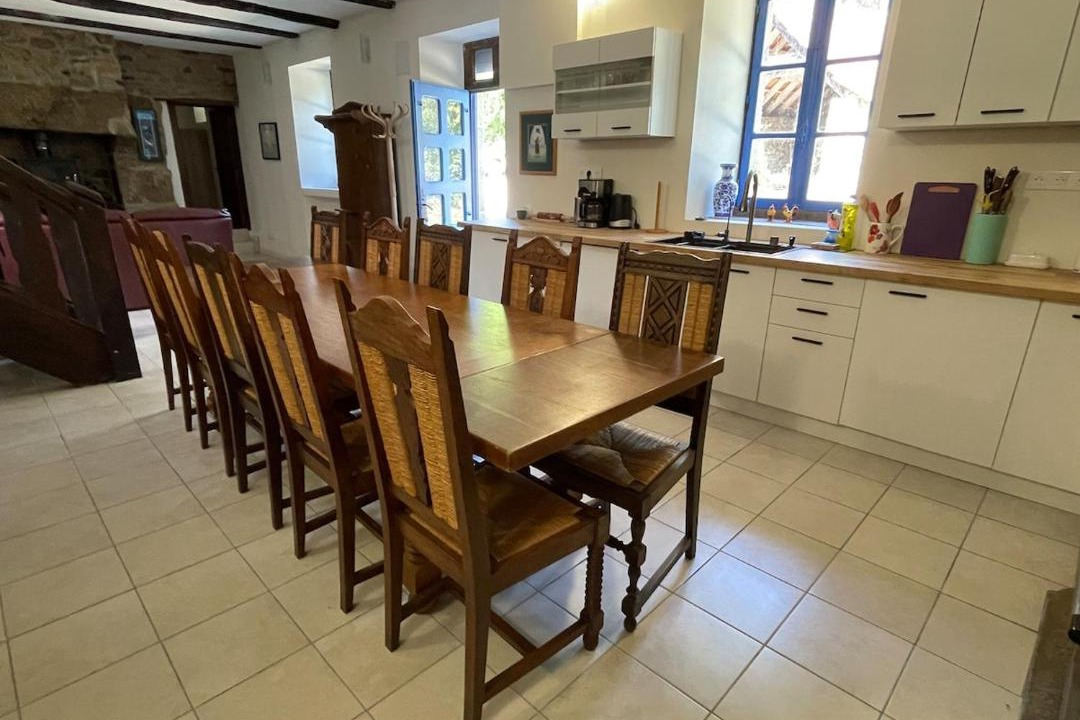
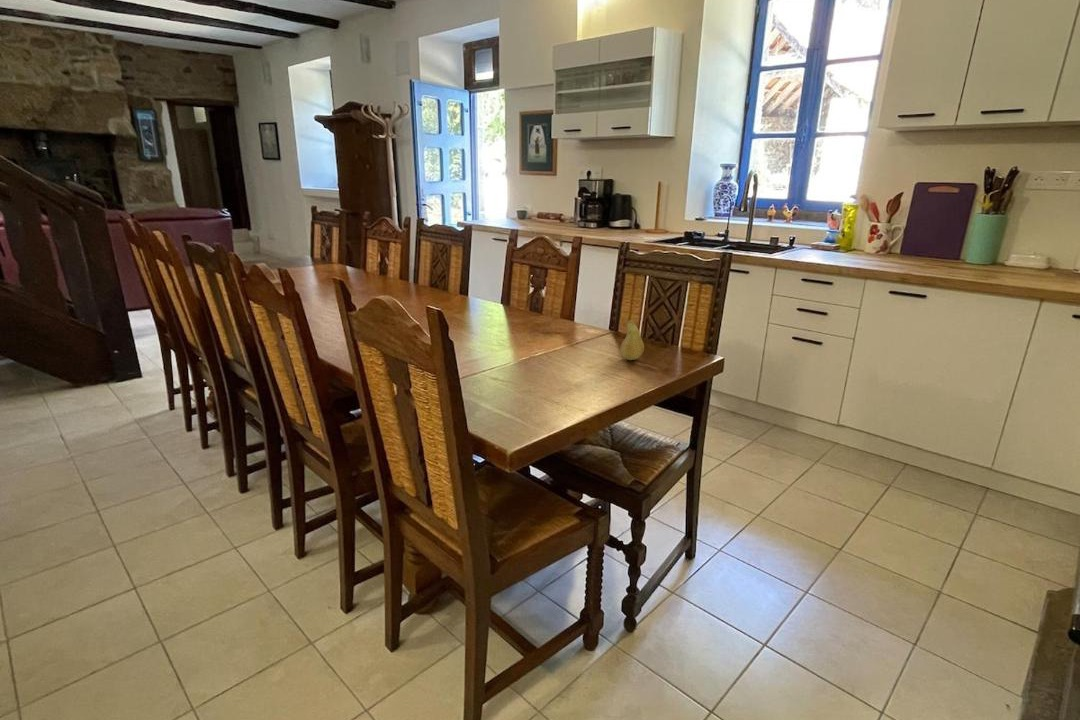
+ fruit (633, 339)
